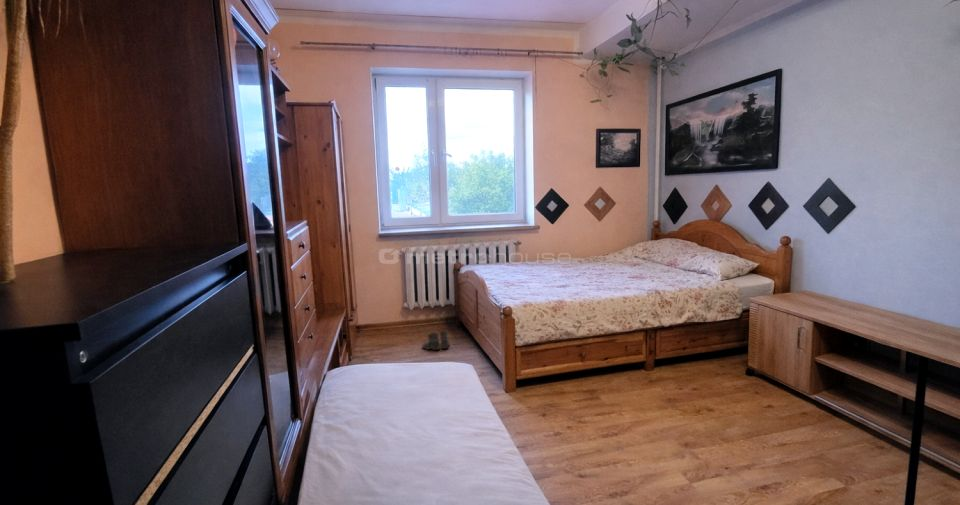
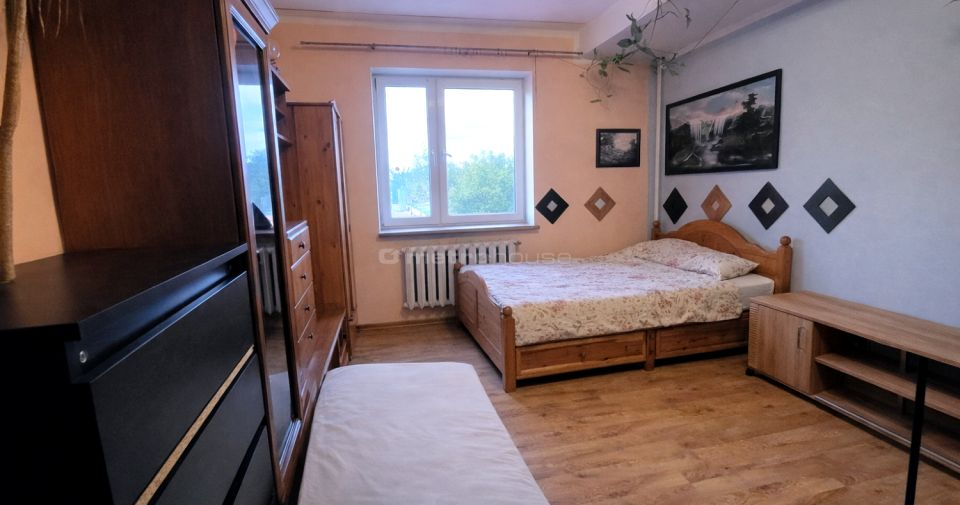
- boots (438, 339)
